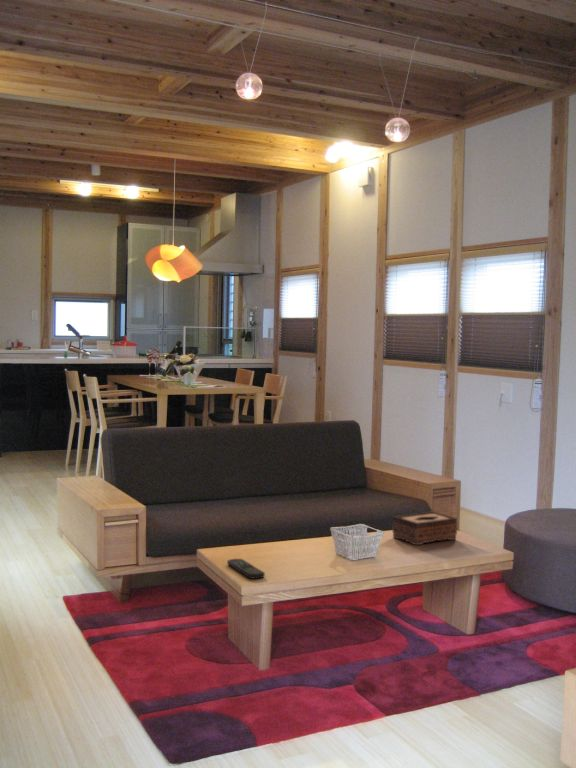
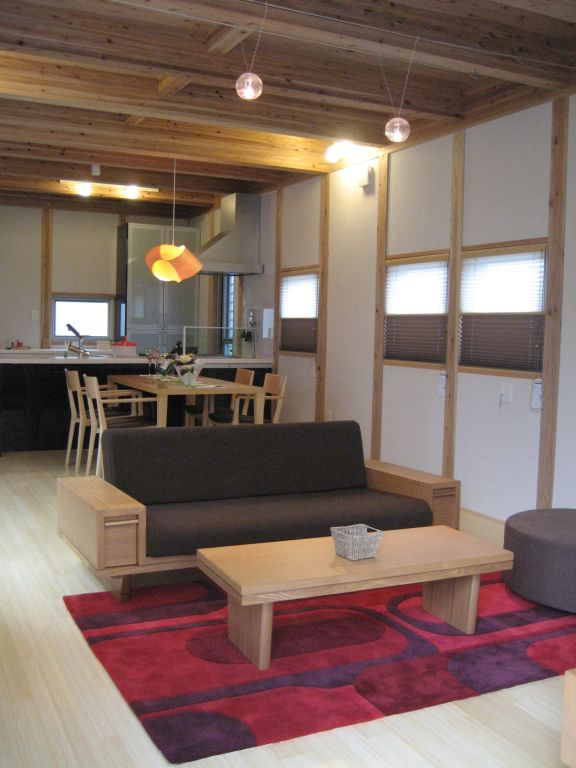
- tissue box (424, 527)
- remote control (245, 568)
